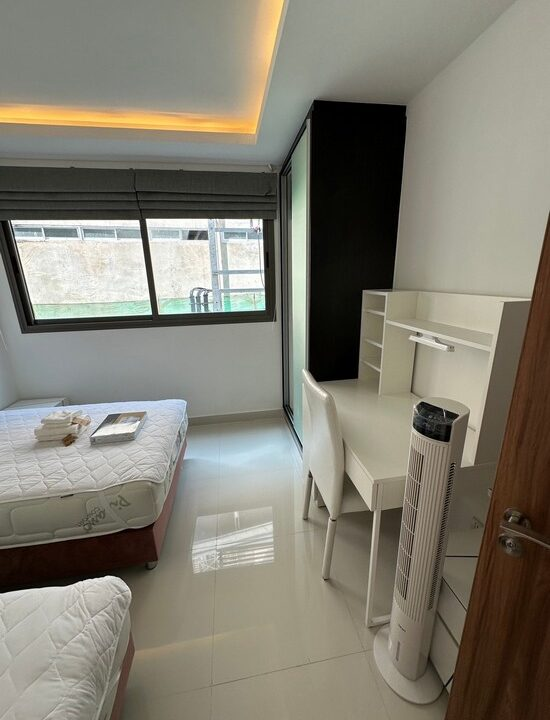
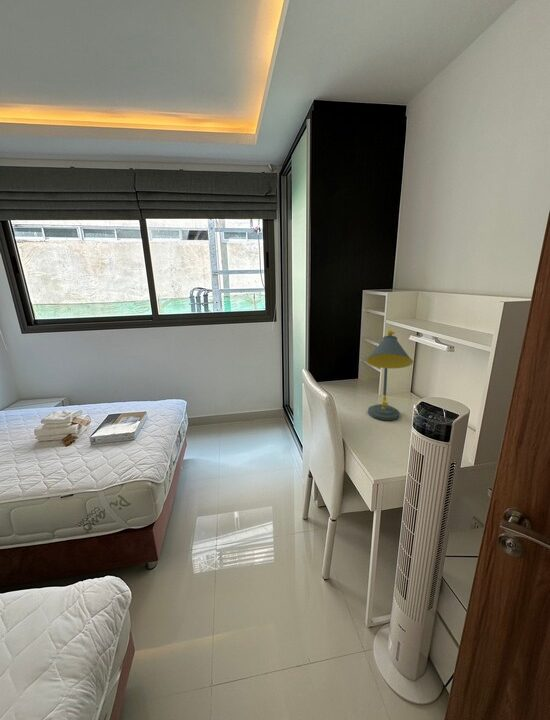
+ desk lamp (386, 374)
